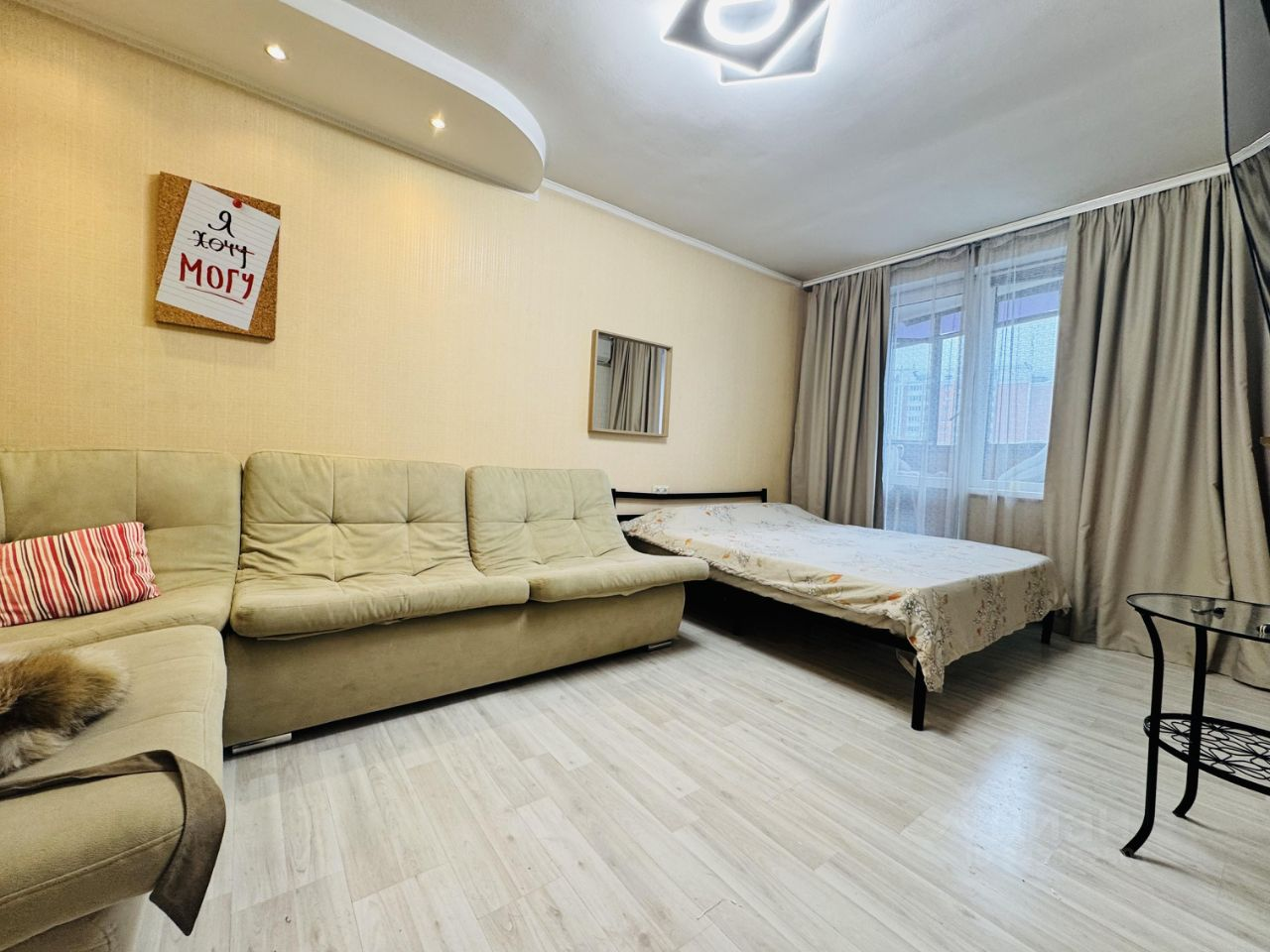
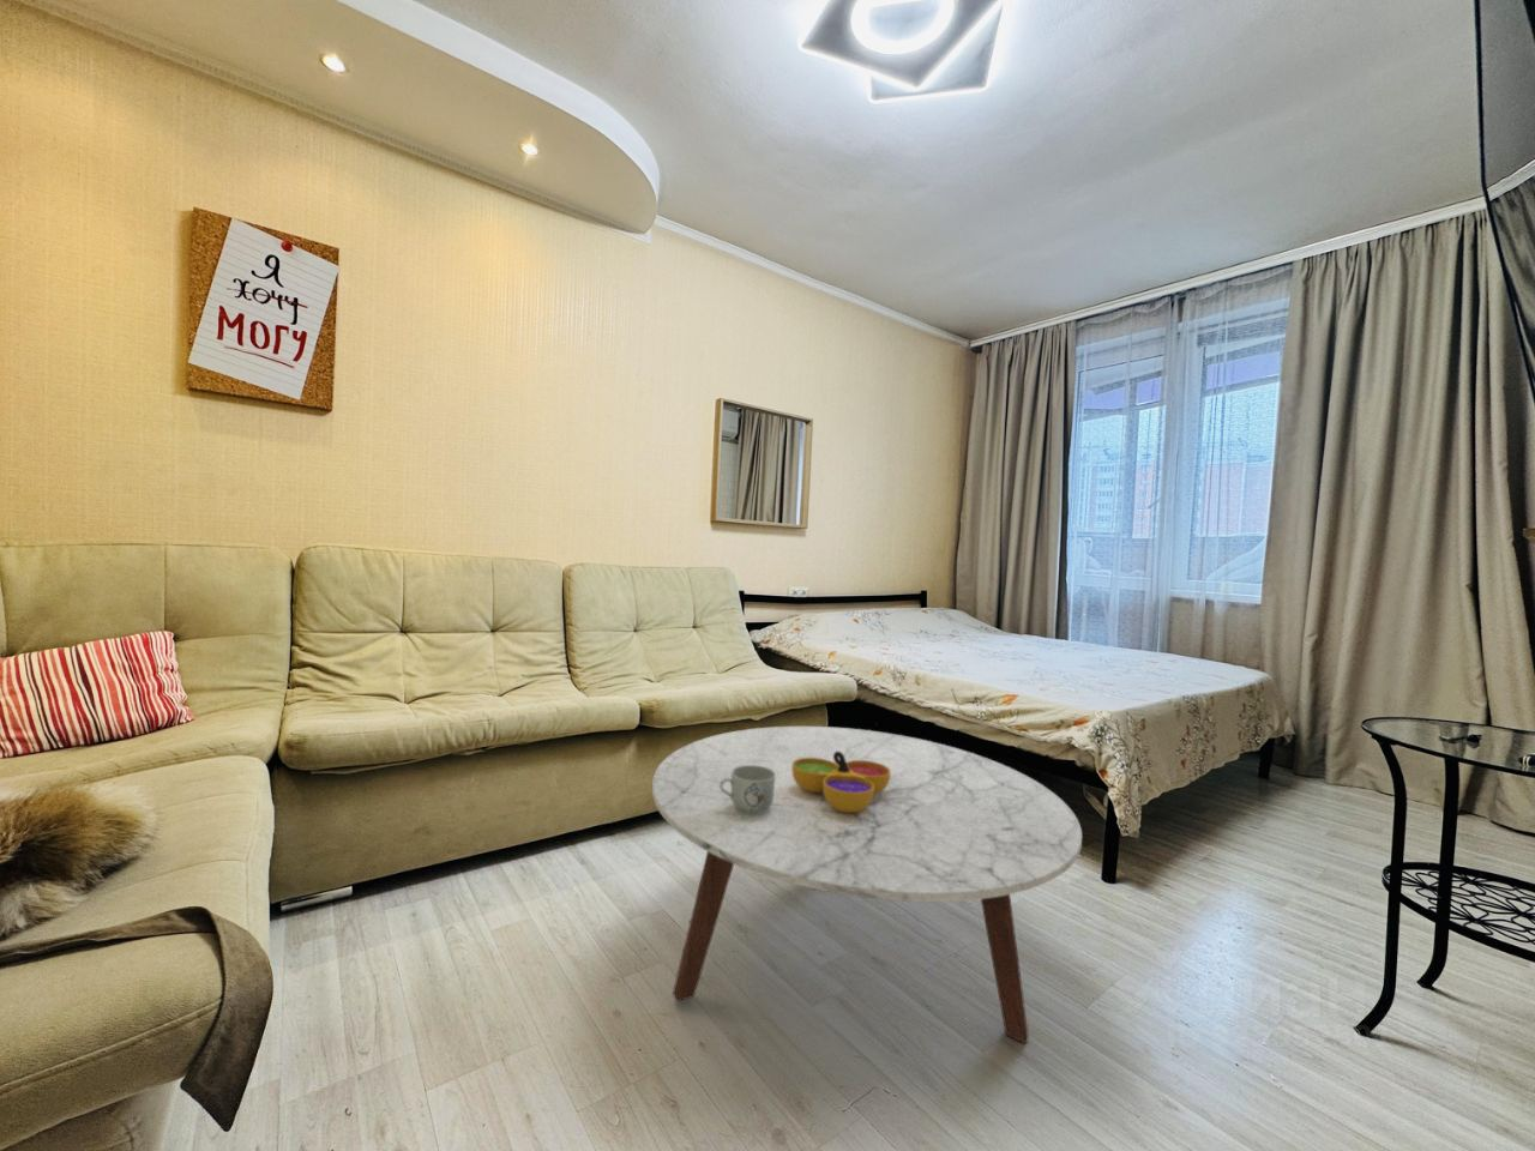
+ mug (746, 789)
+ decorative bowl (848, 774)
+ coffee table (850, 868)
